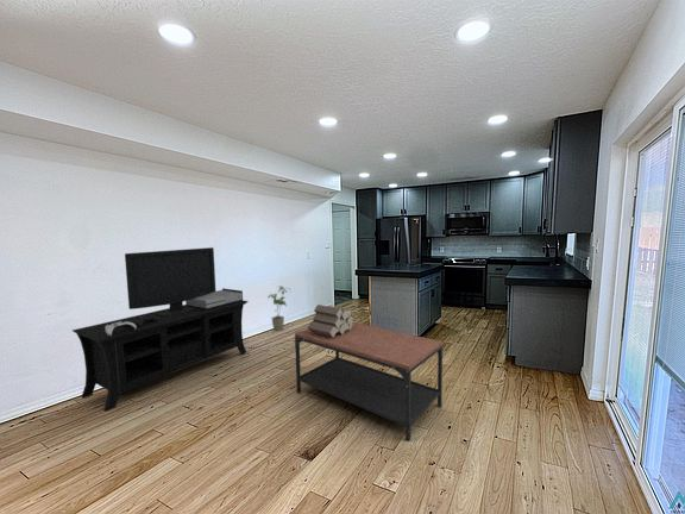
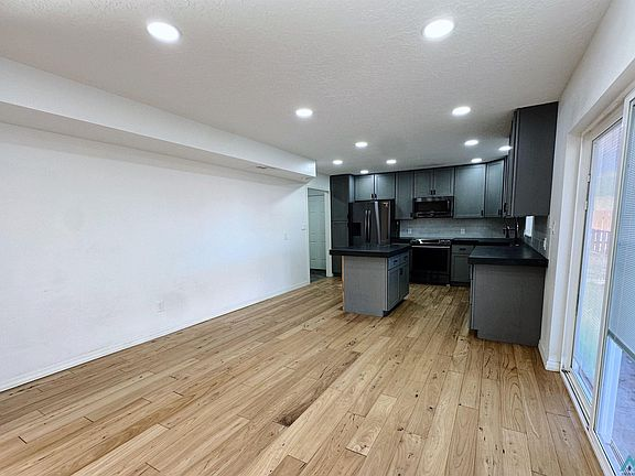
- log pile (331, 318)
- house plant (279, 308)
- media console (174, 312)
- coffee table (365, 368)
